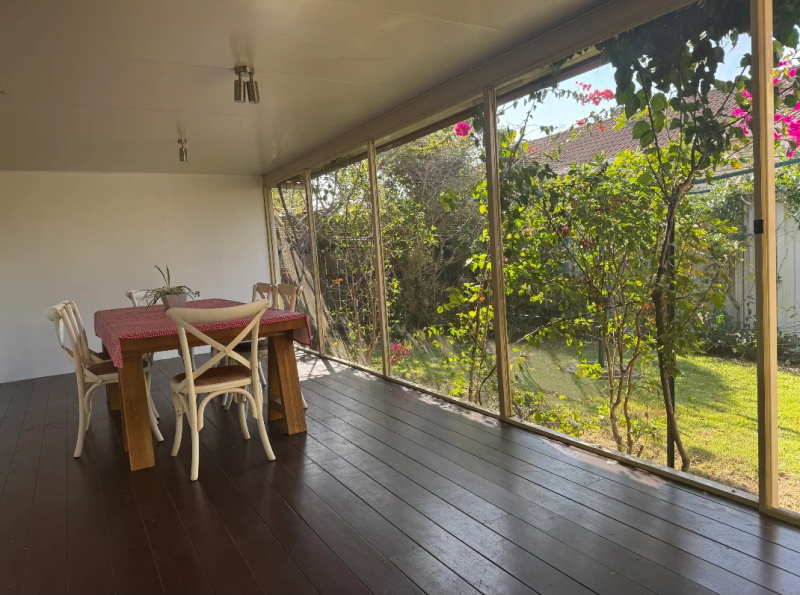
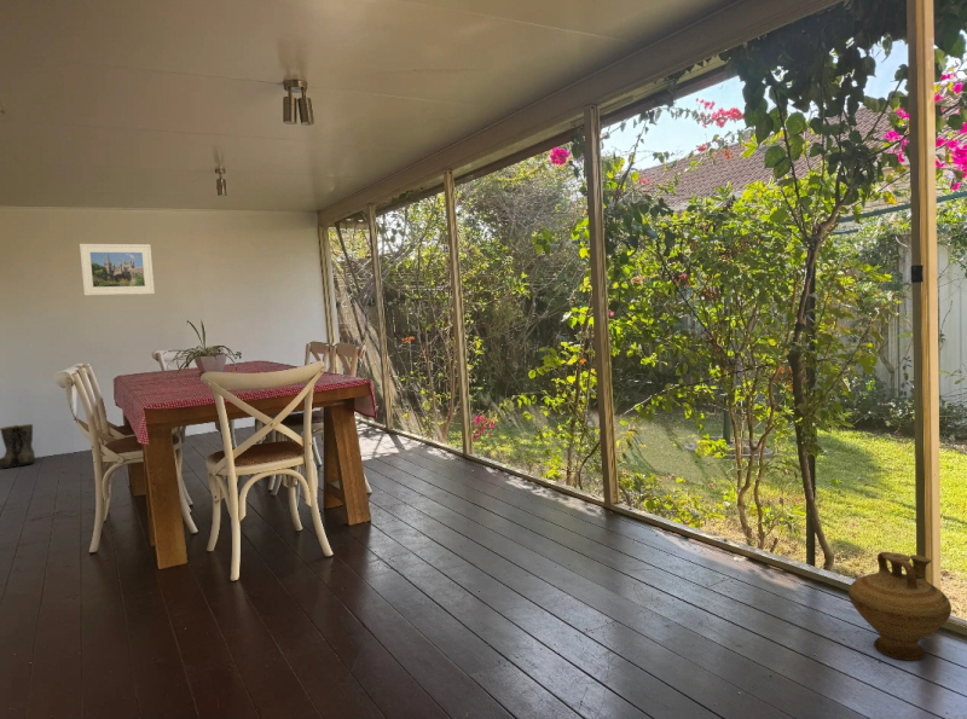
+ boots (16, 445)
+ ceramic jug (898, 602)
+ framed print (117, 269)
